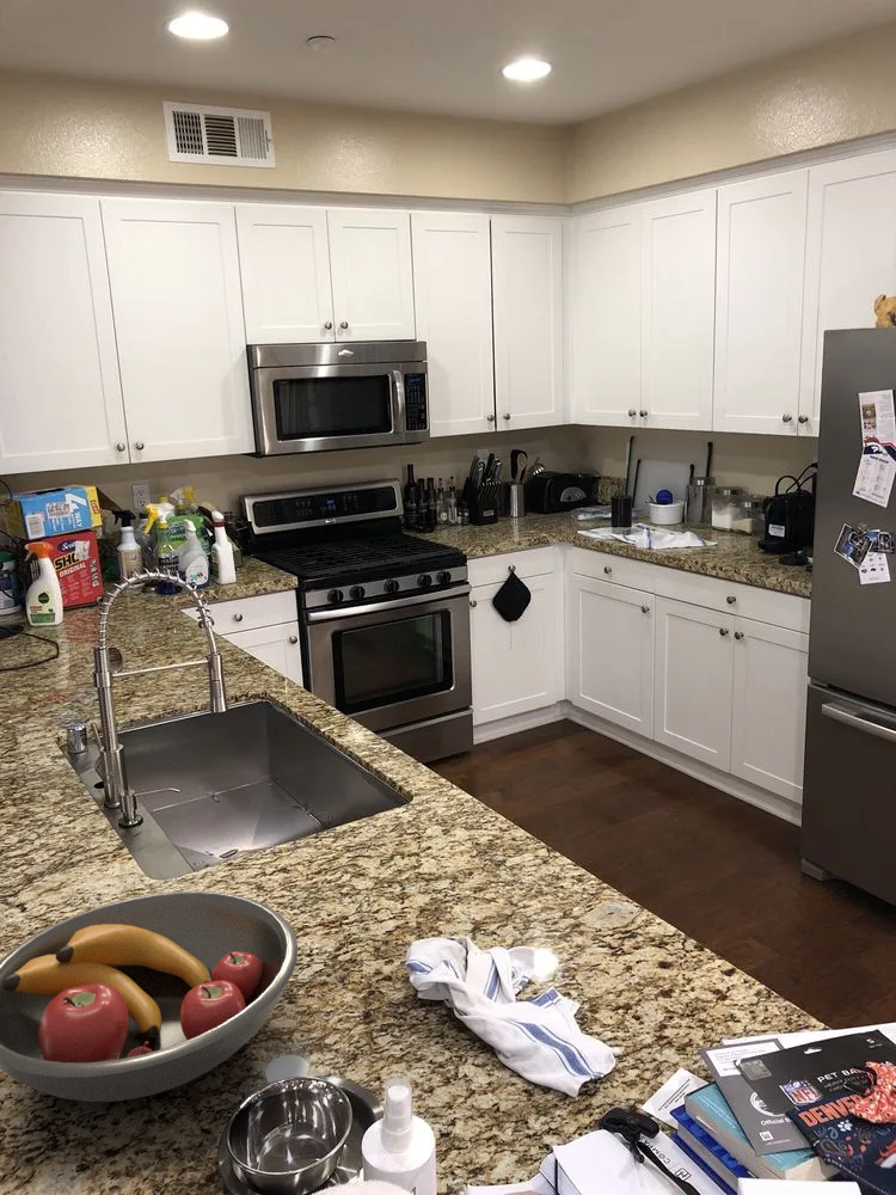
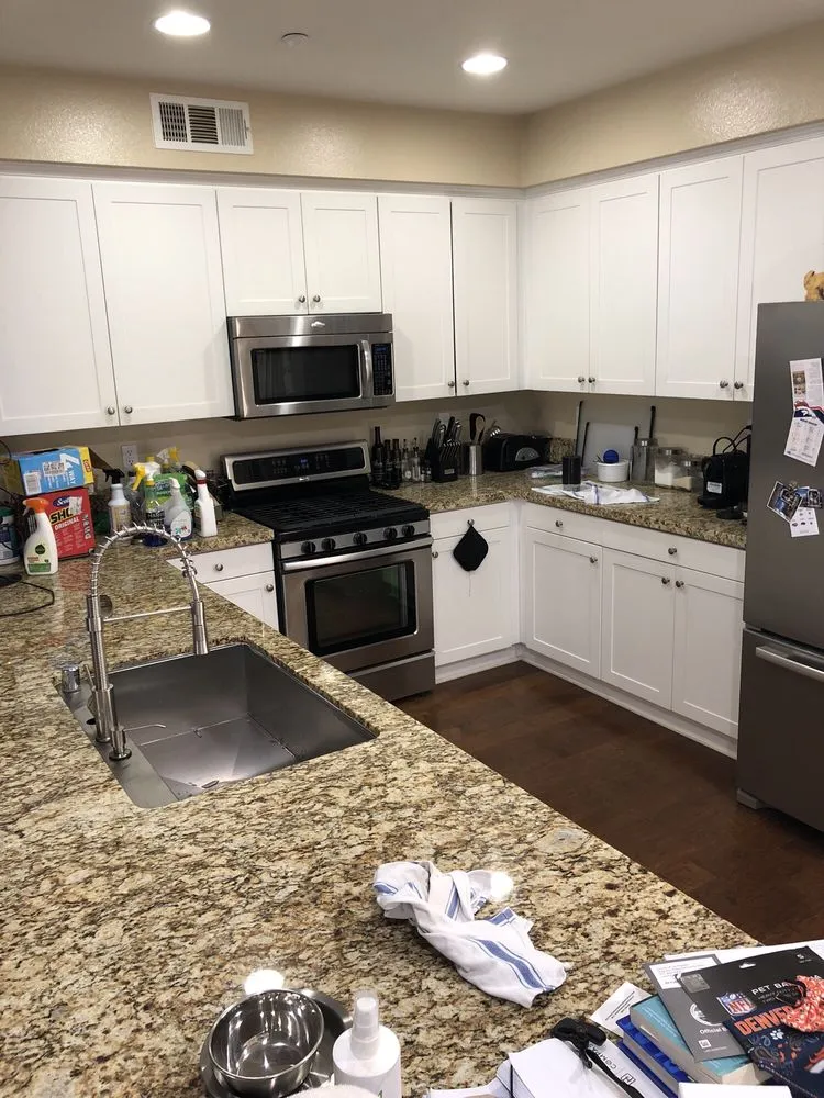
- fruit bowl (143, 994)
